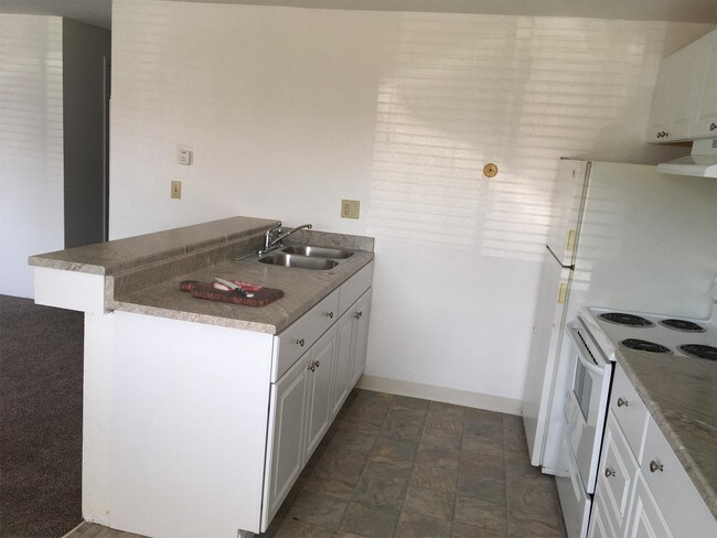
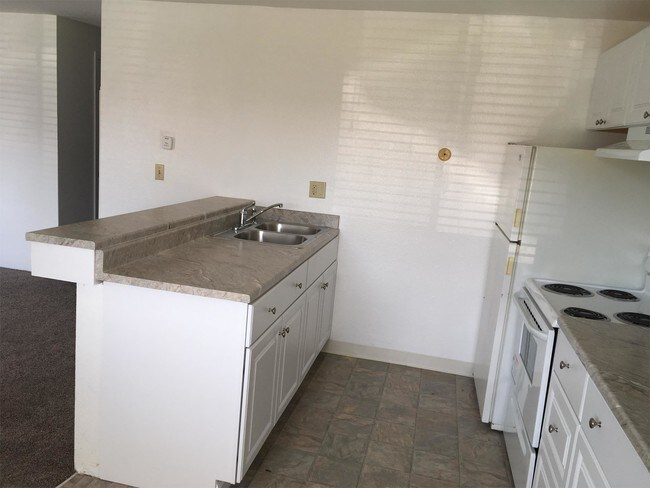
- cutting board (226, 287)
